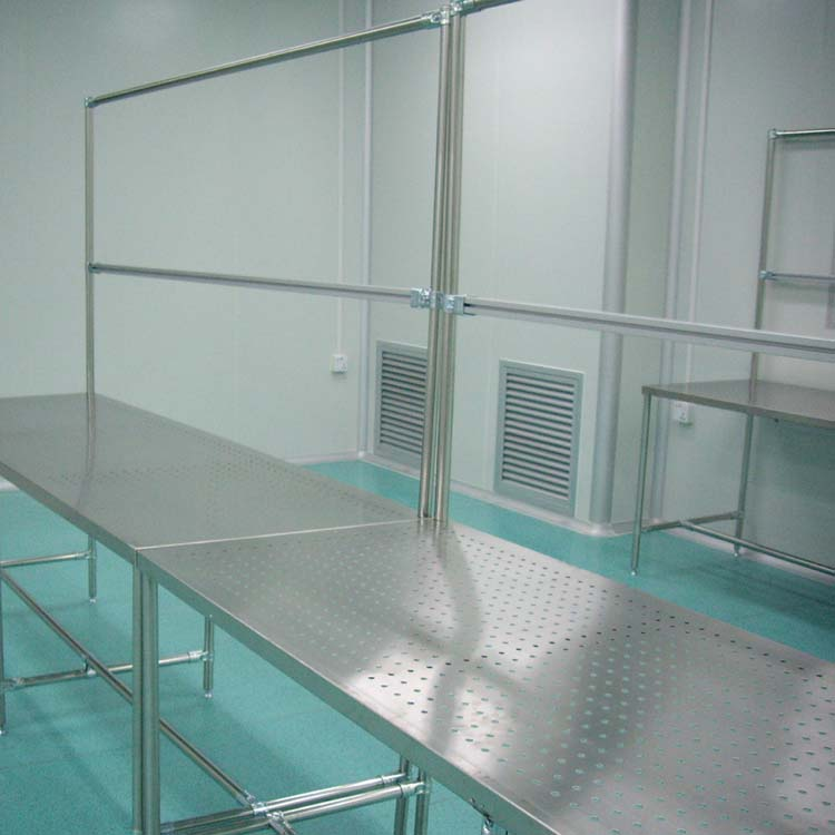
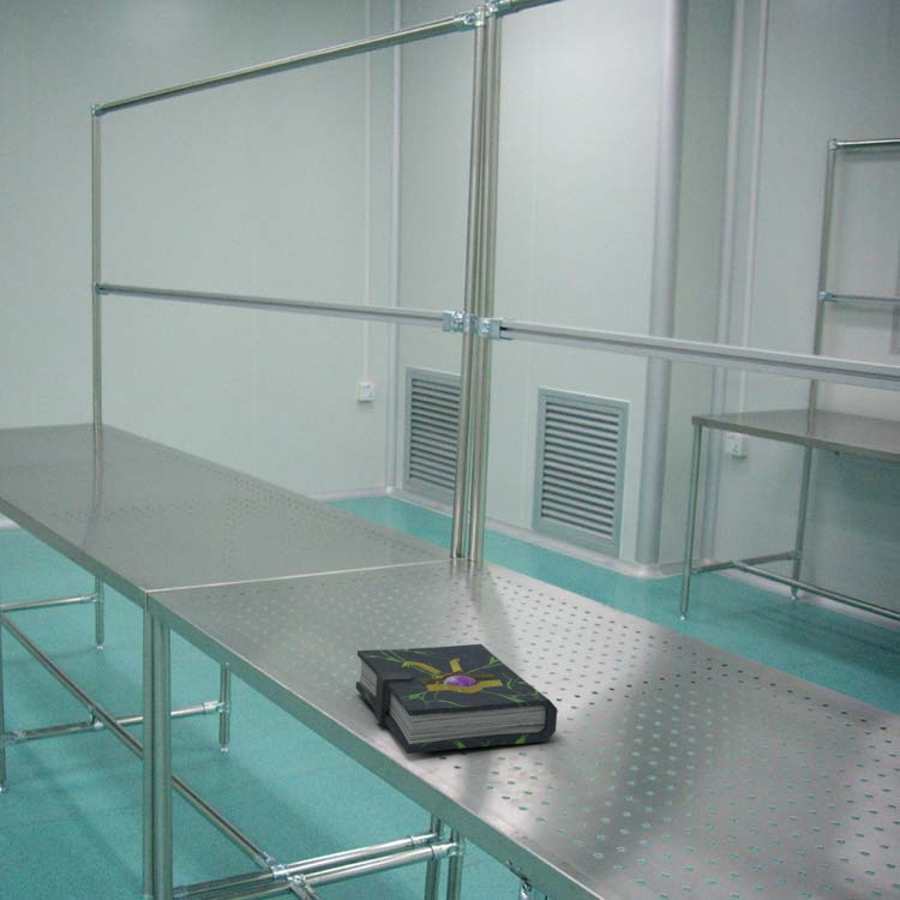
+ book (450, 691)
